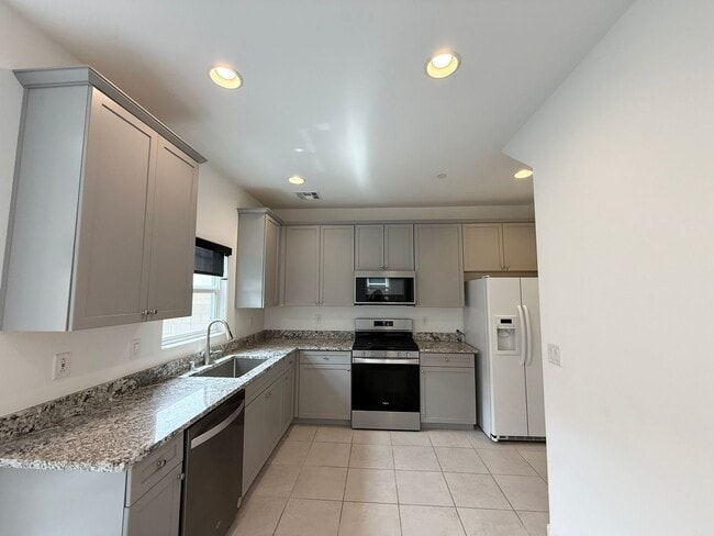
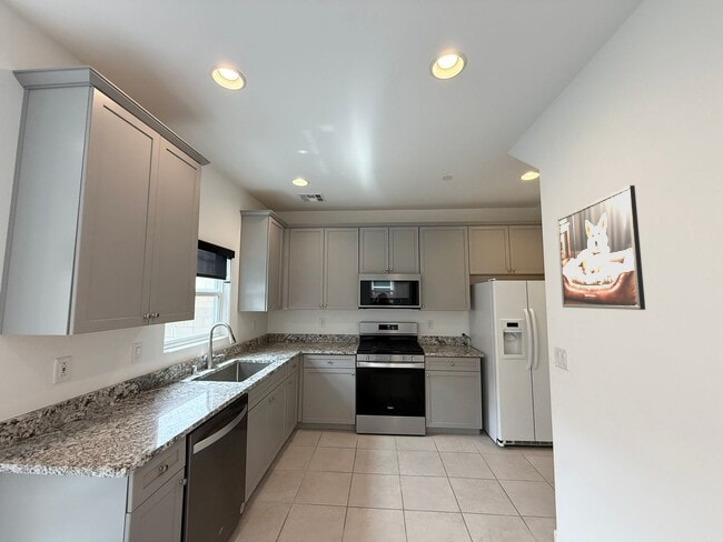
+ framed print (593, 255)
